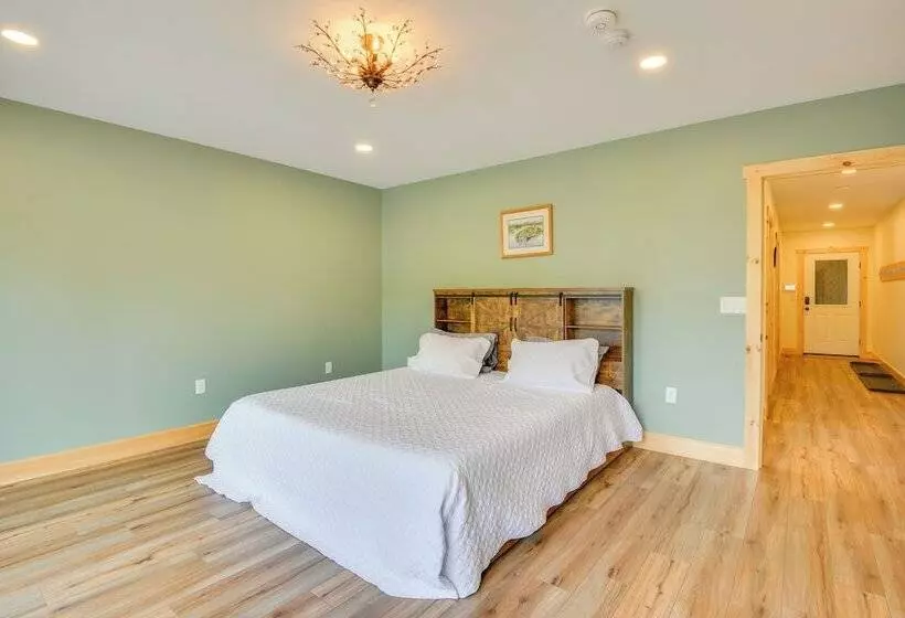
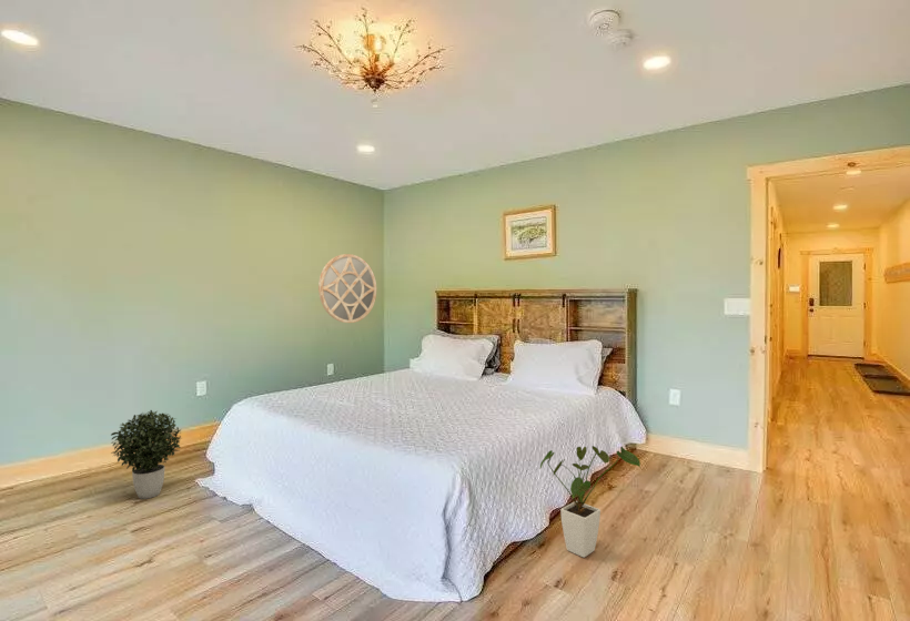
+ house plant (585, 500)
+ home mirror (348, 288)
+ potted plant (148, 454)
